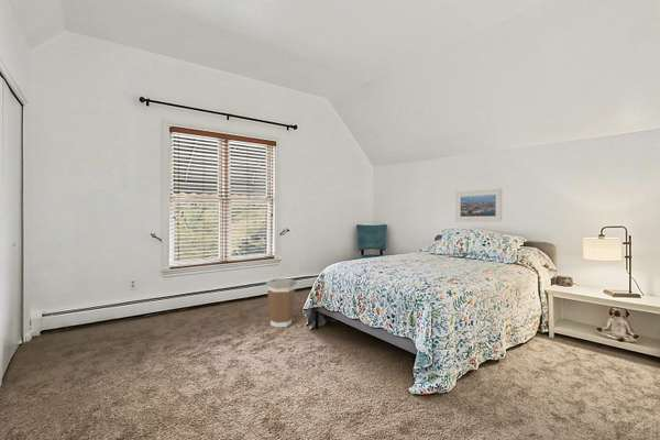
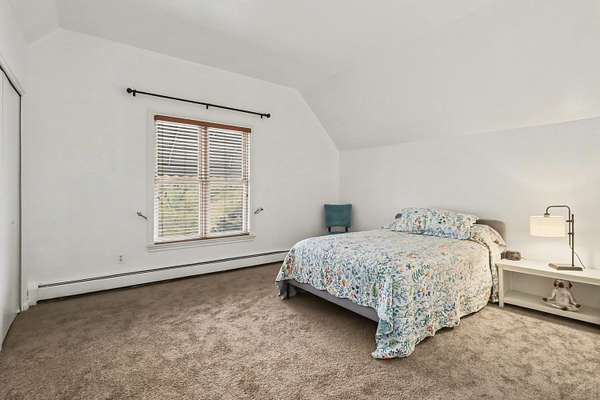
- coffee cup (280, 301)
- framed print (477, 206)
